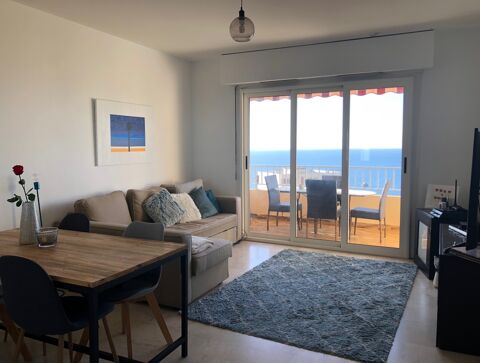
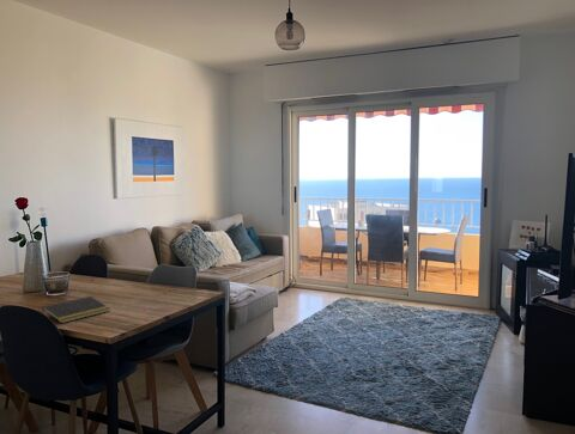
+ notepad (77, 308)
